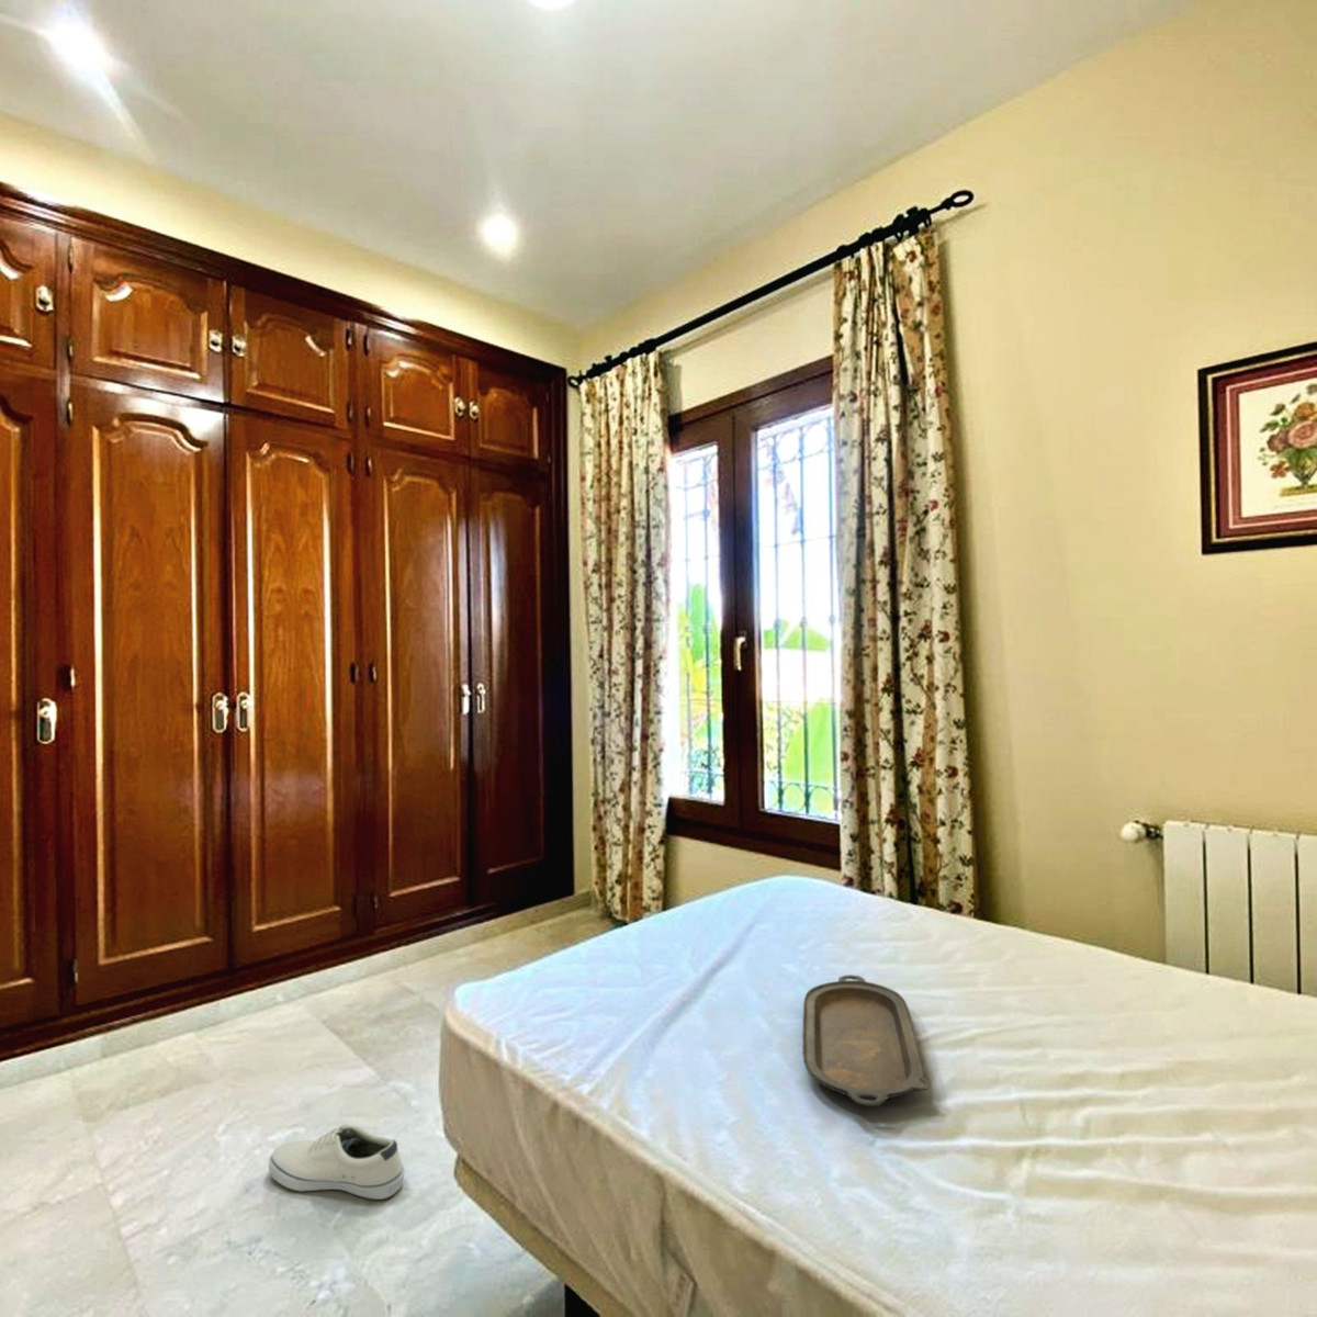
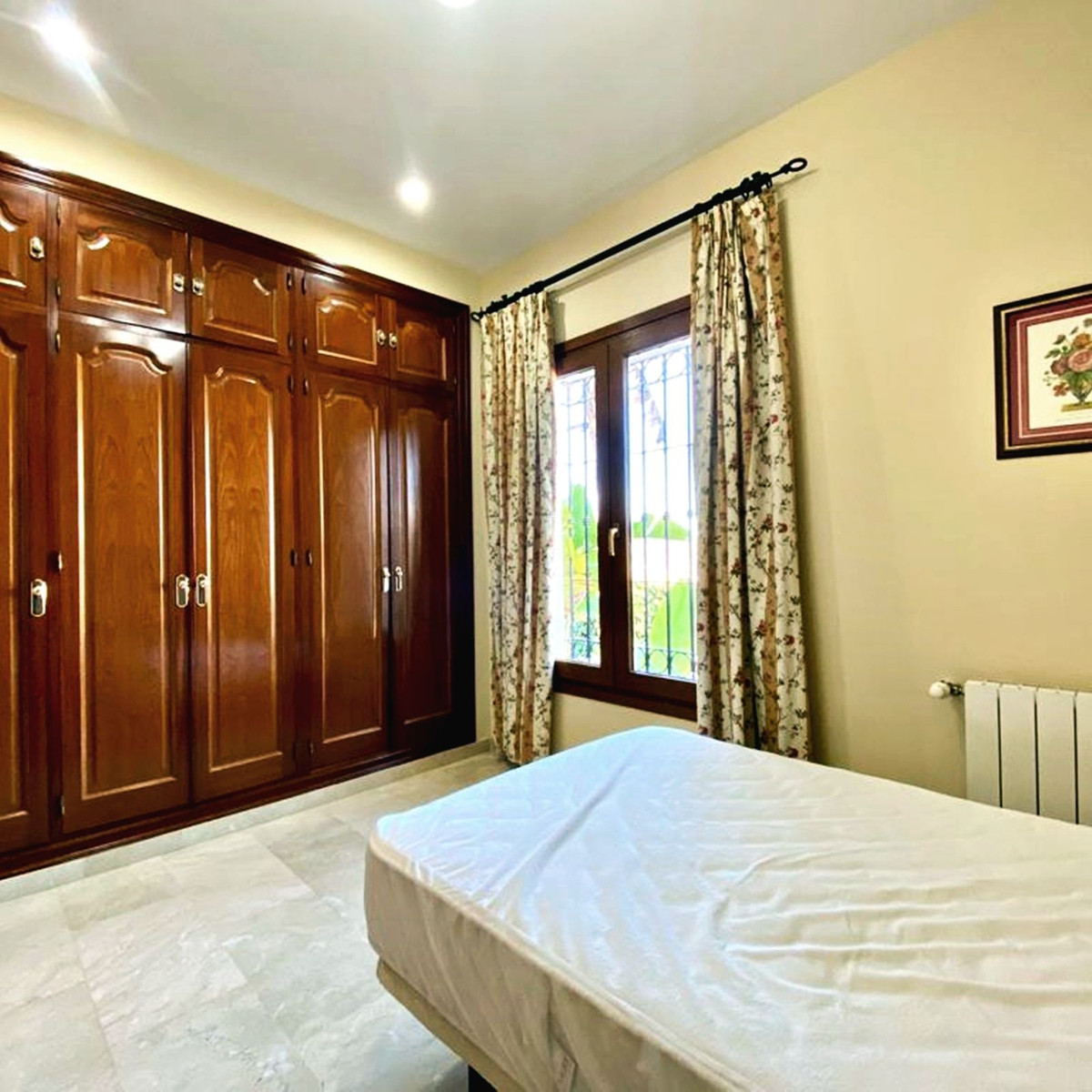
- serving tray (859, 1035)
- shoe (335, 1153)
